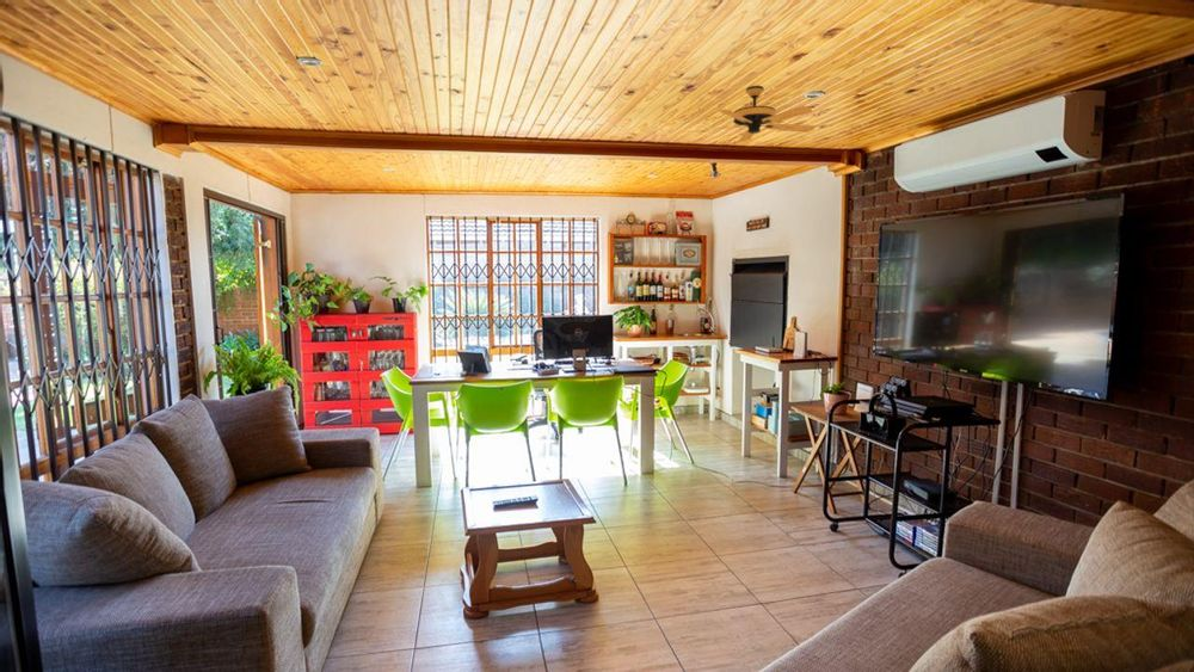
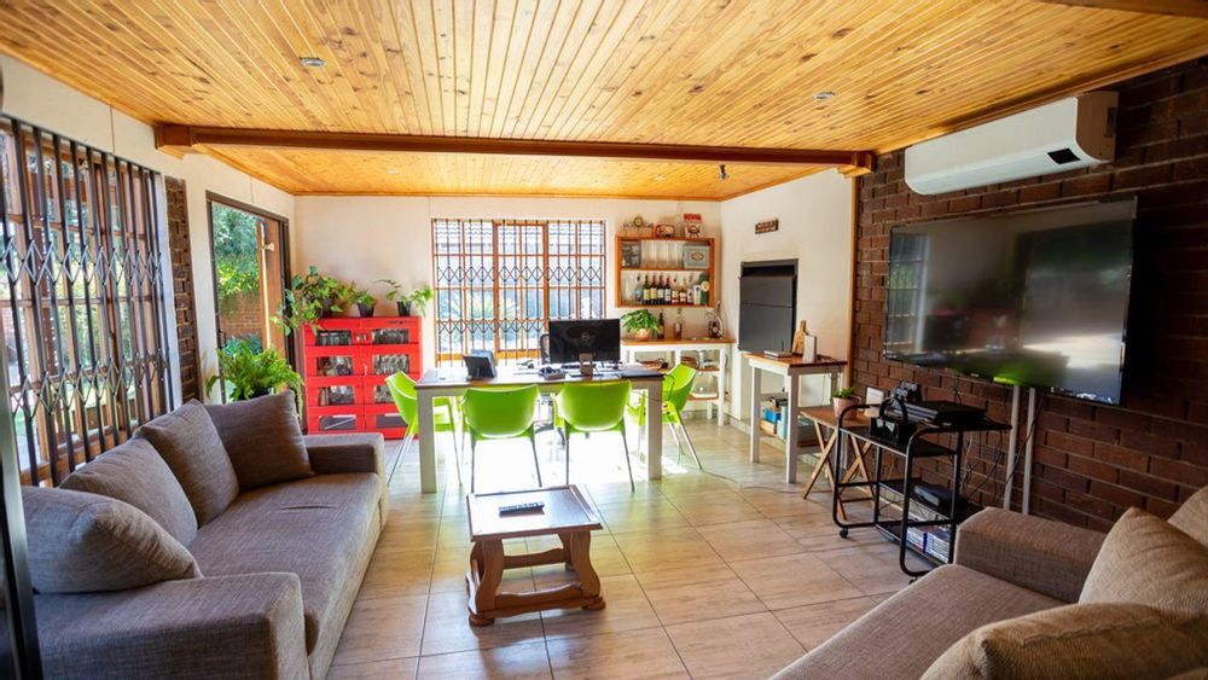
- ceiling fan (750, 123)
